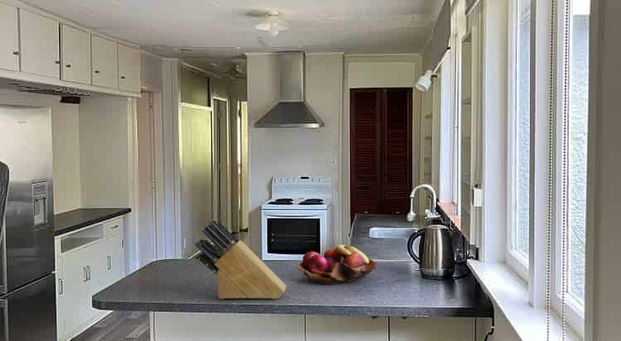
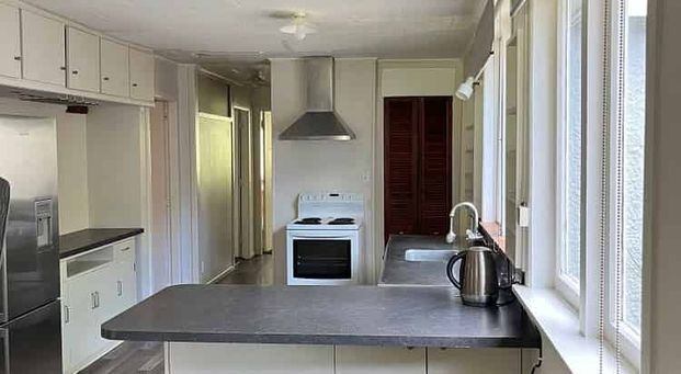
- knife block (241, 257)
- fruit basket (338, 262)
